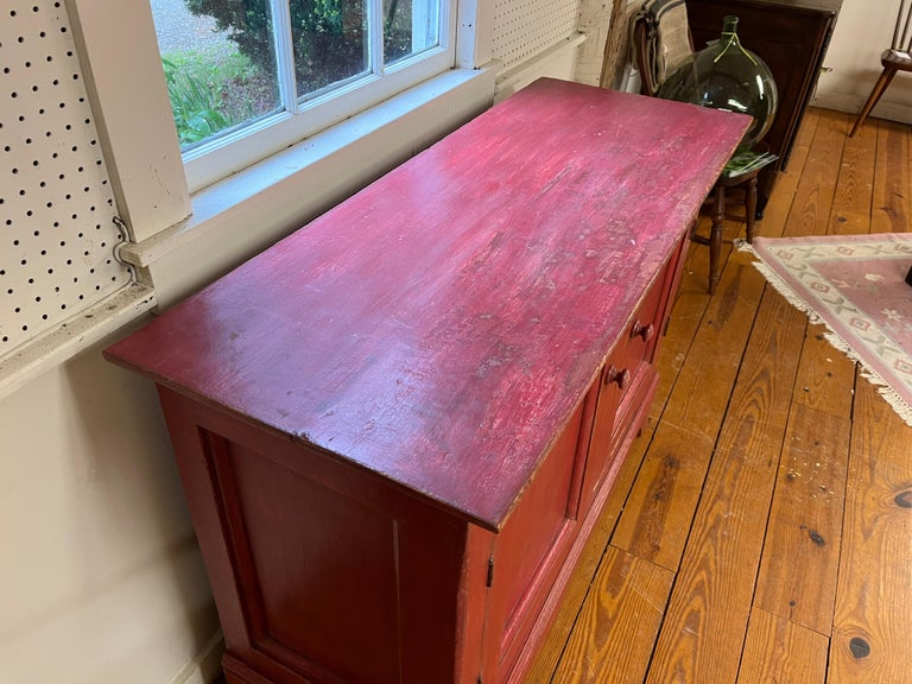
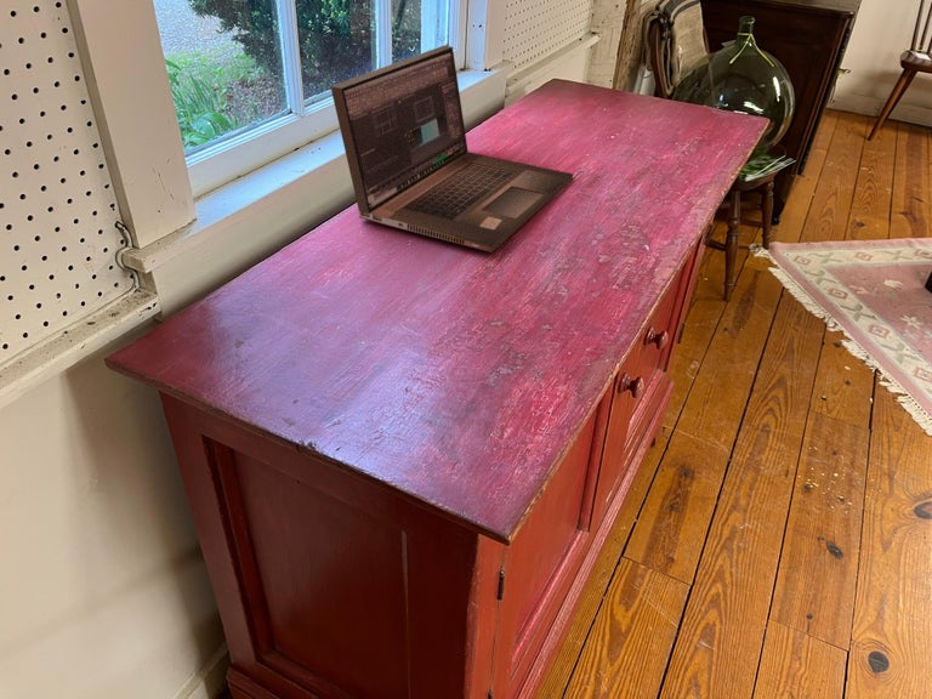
+ laptop (465, 138)
